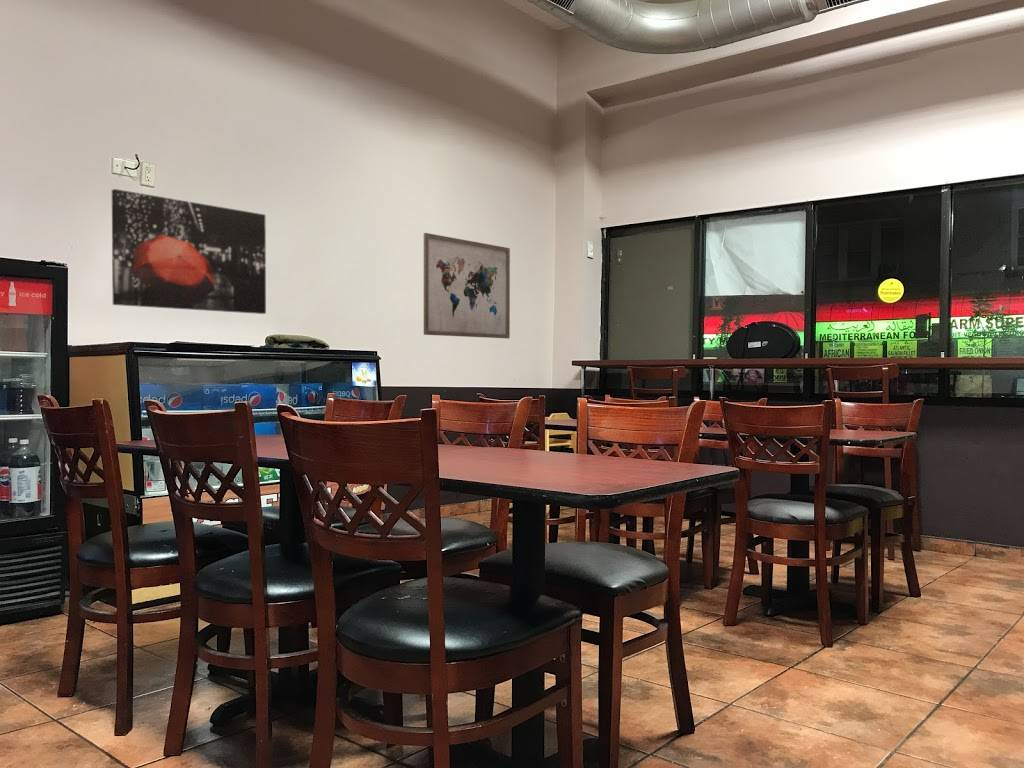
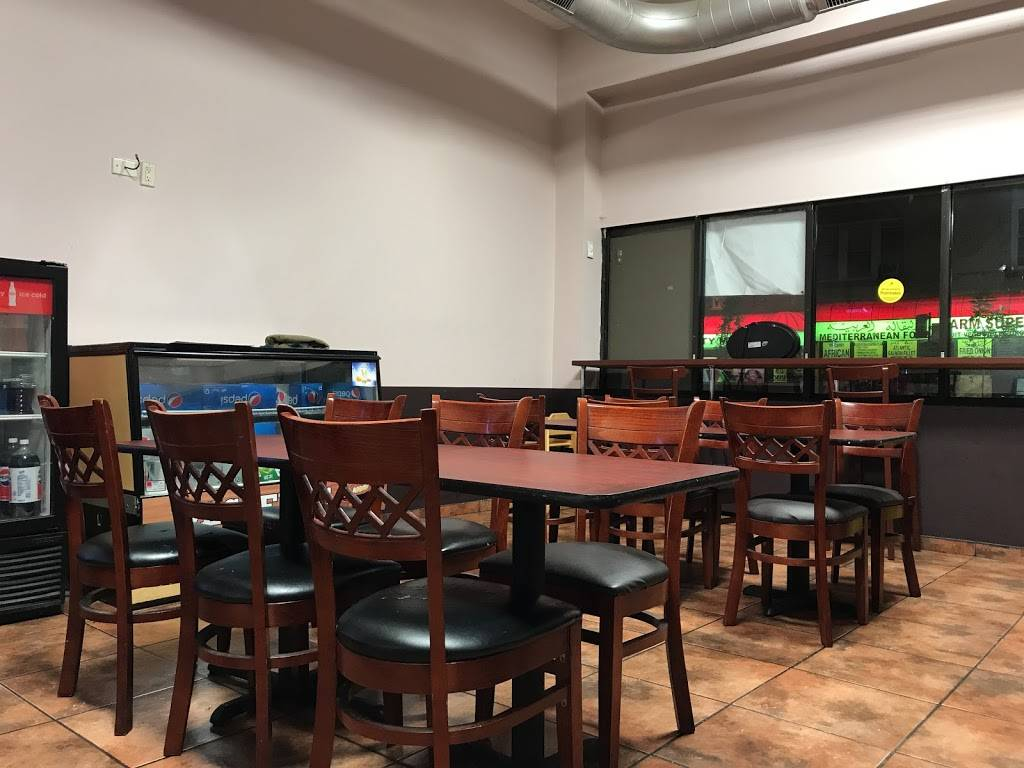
- wall art (469, 288)
- wall art (194, 256)
